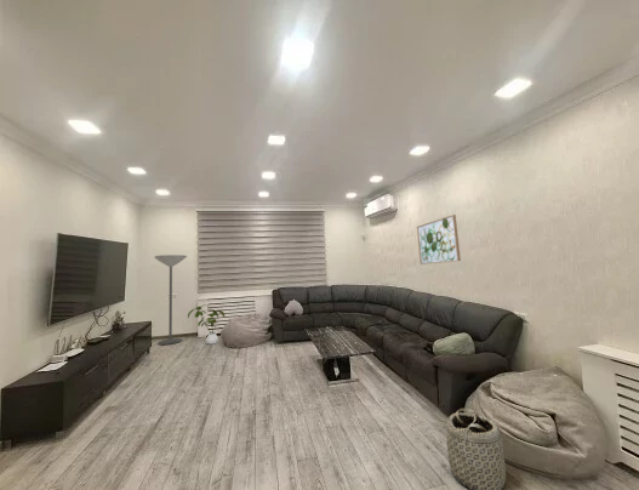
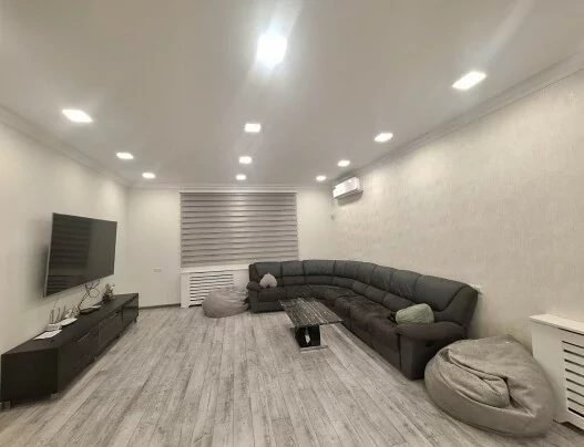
- house plant (205, 324)
- floor lamp (170, 297)
- wall art (435, 241)
- basket (475, 444)
